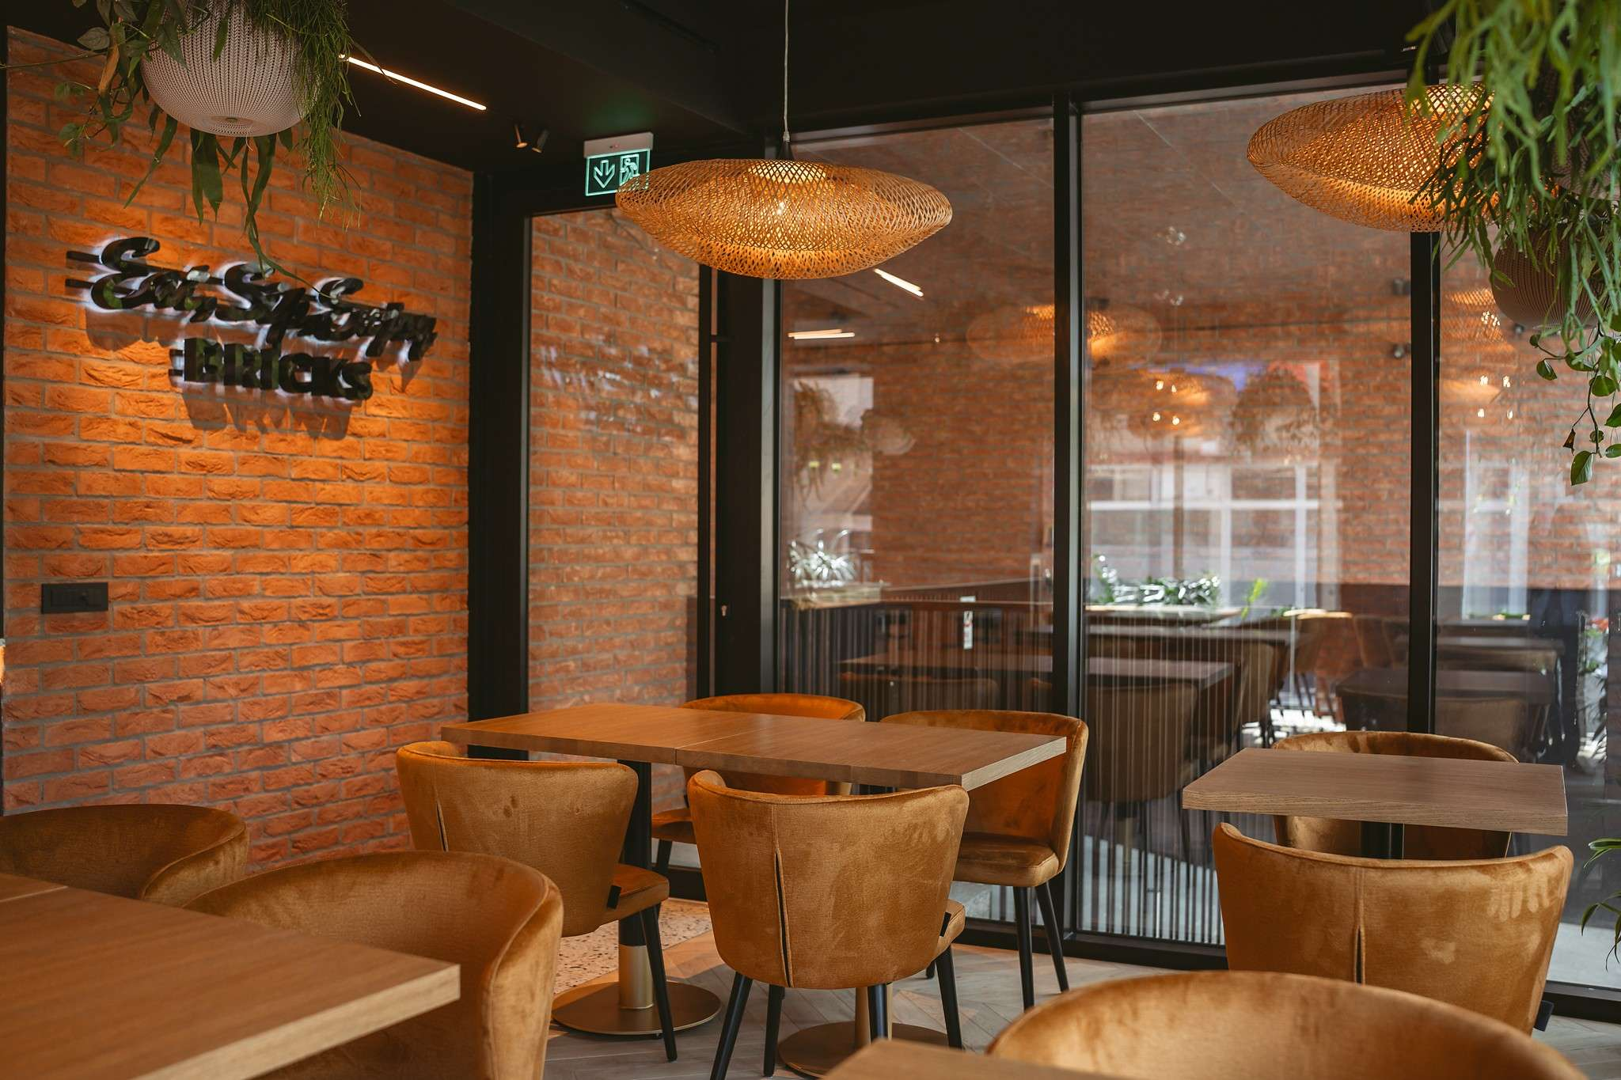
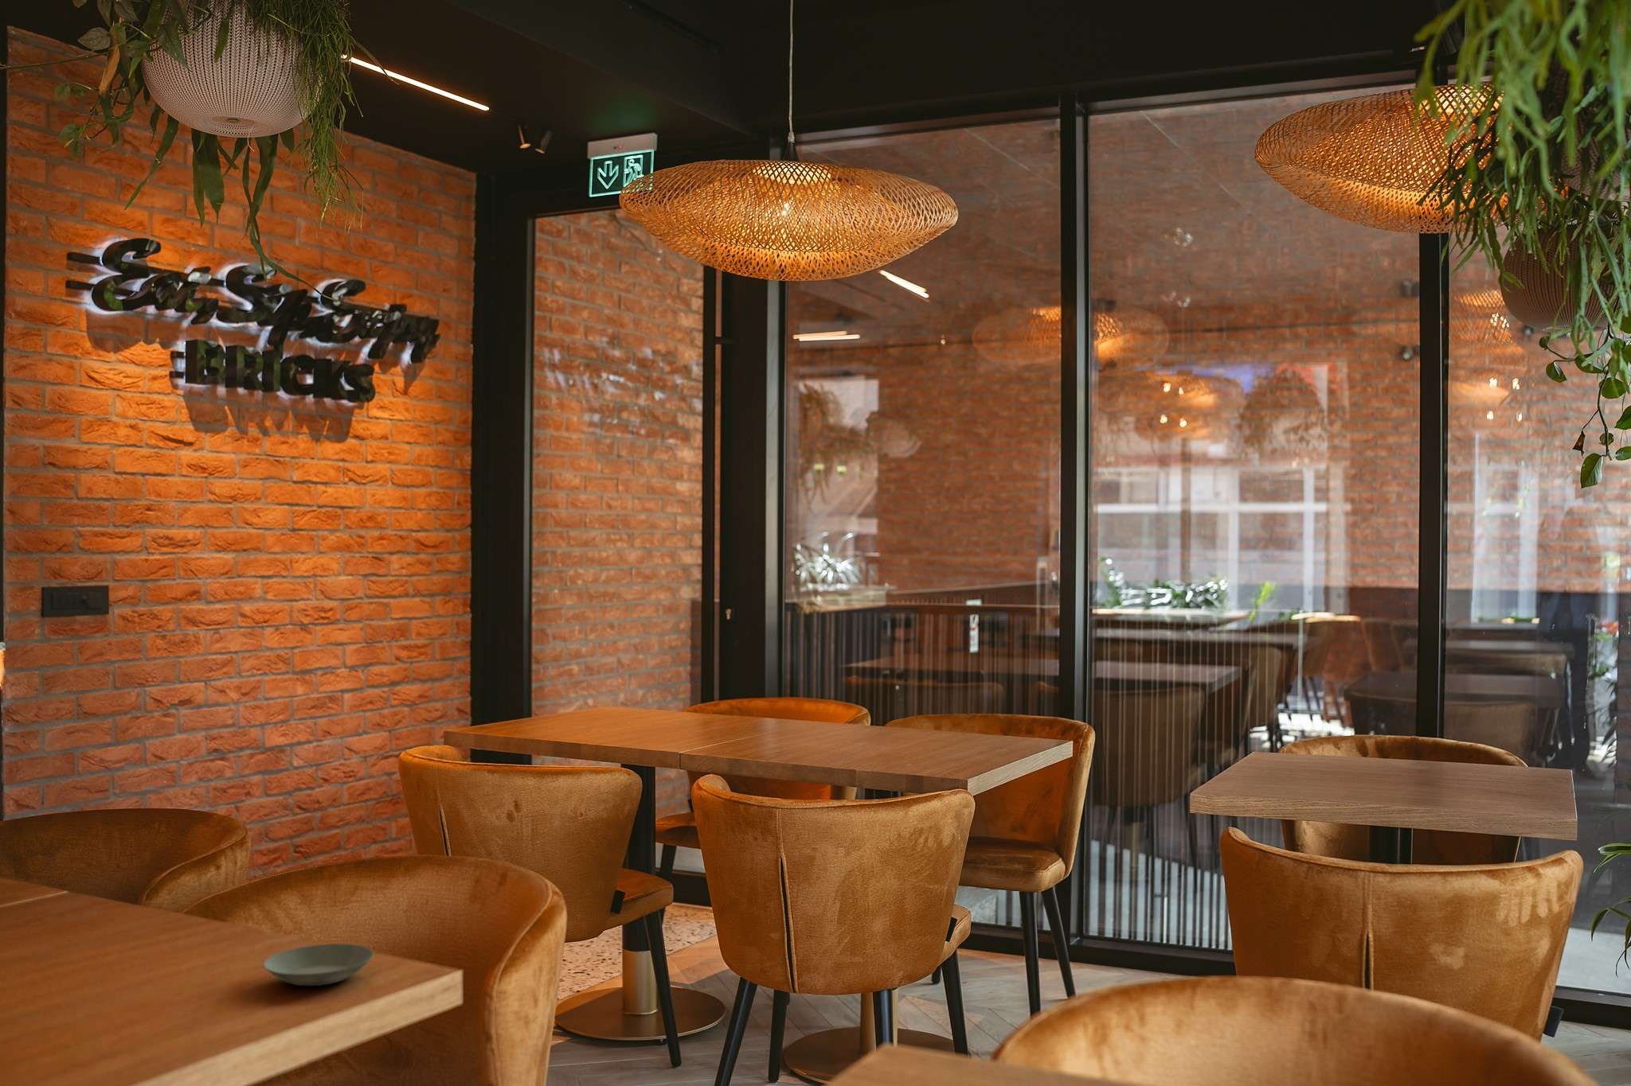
+ saucer (319, 967)
